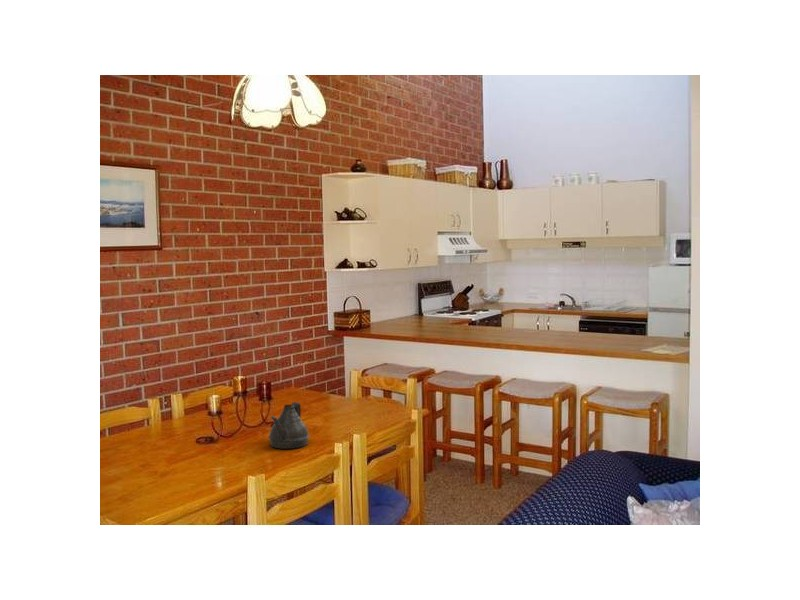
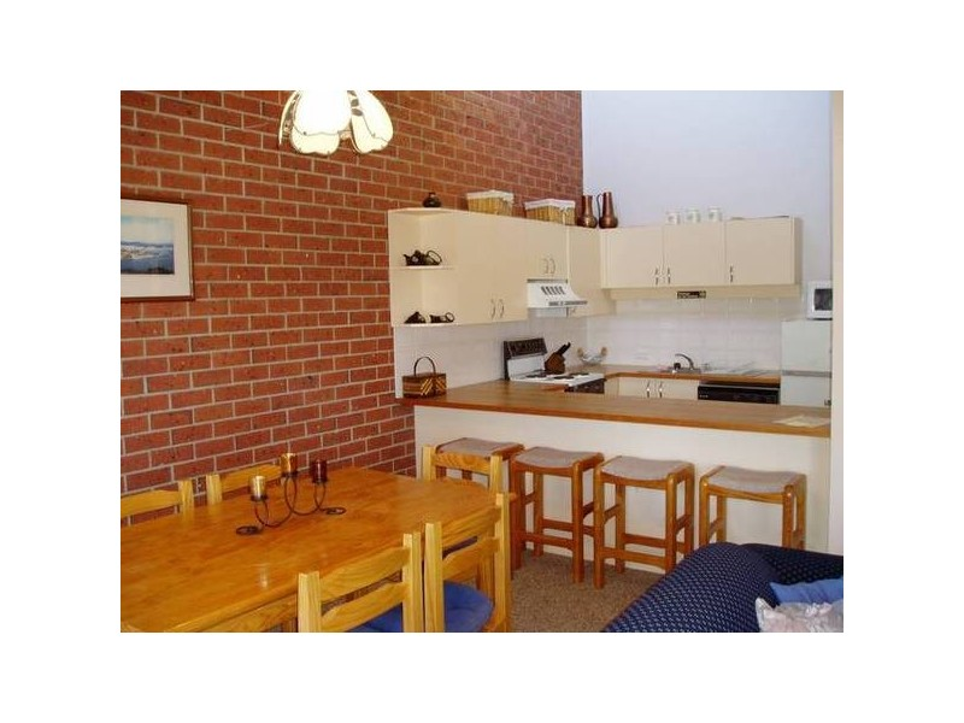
- teapot (285, 426)
